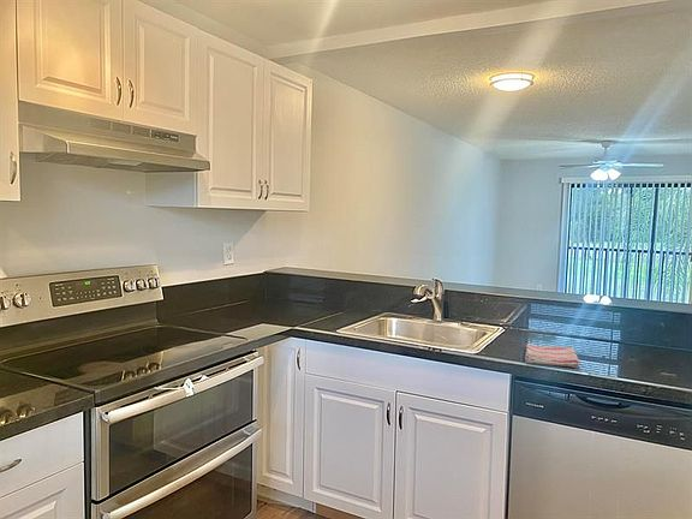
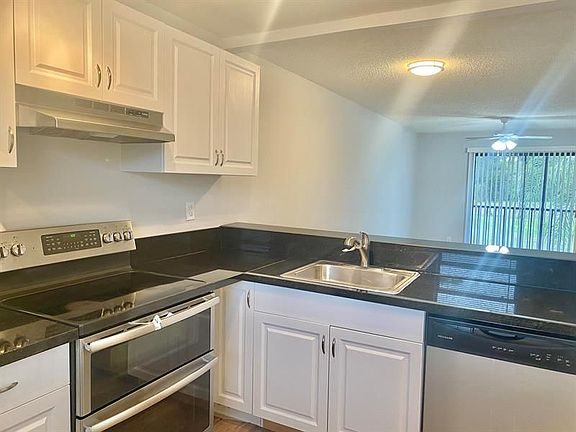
- dish towel (550, 353)
